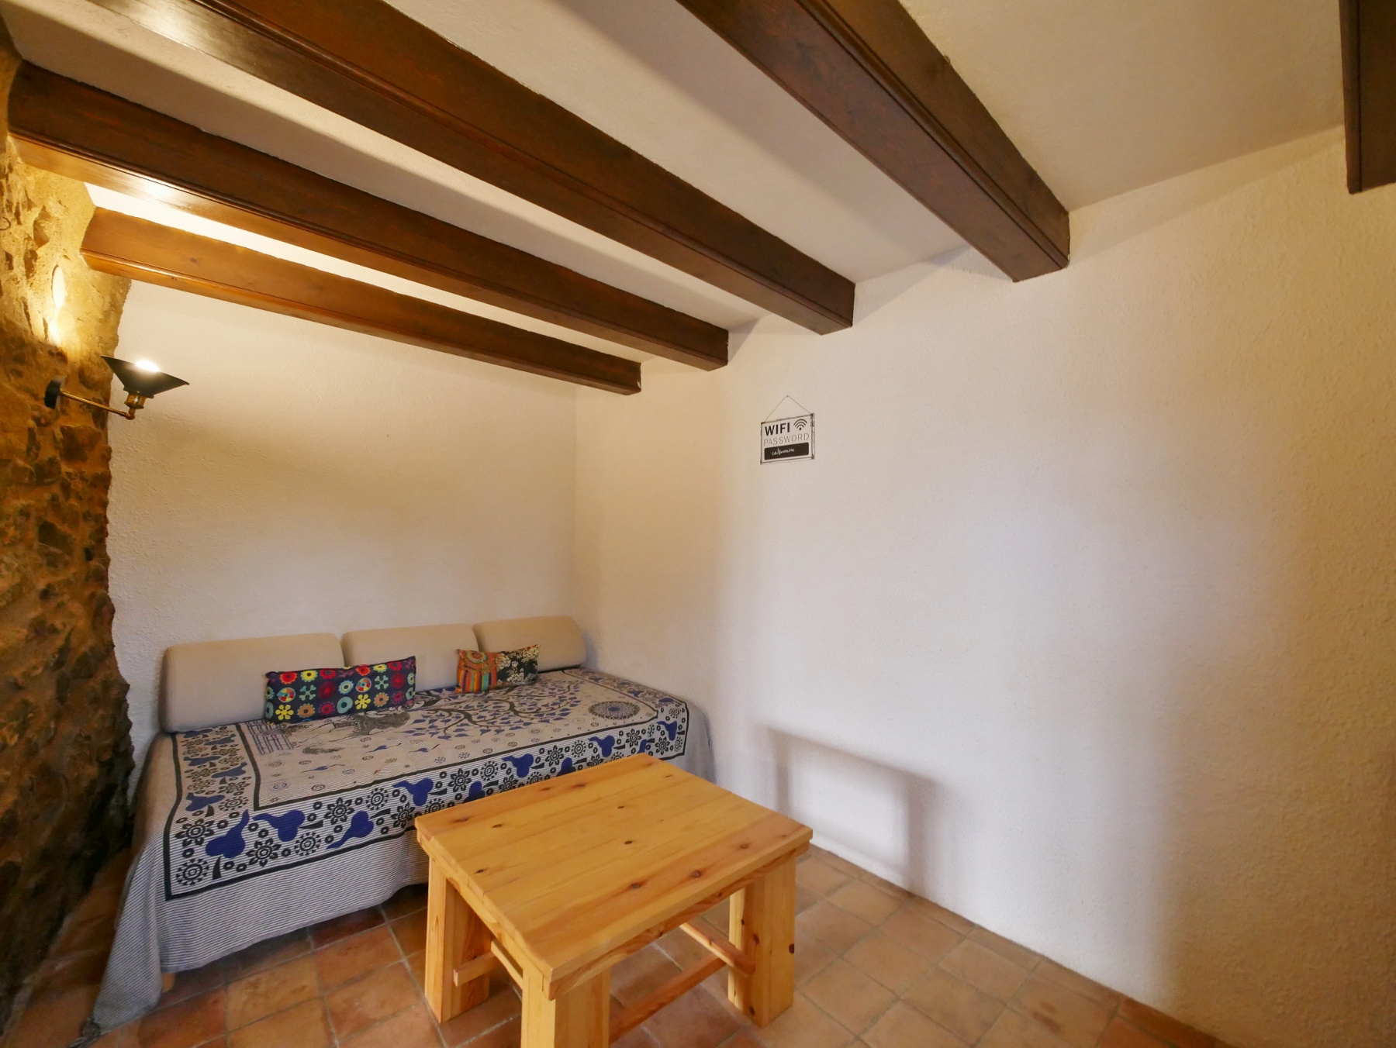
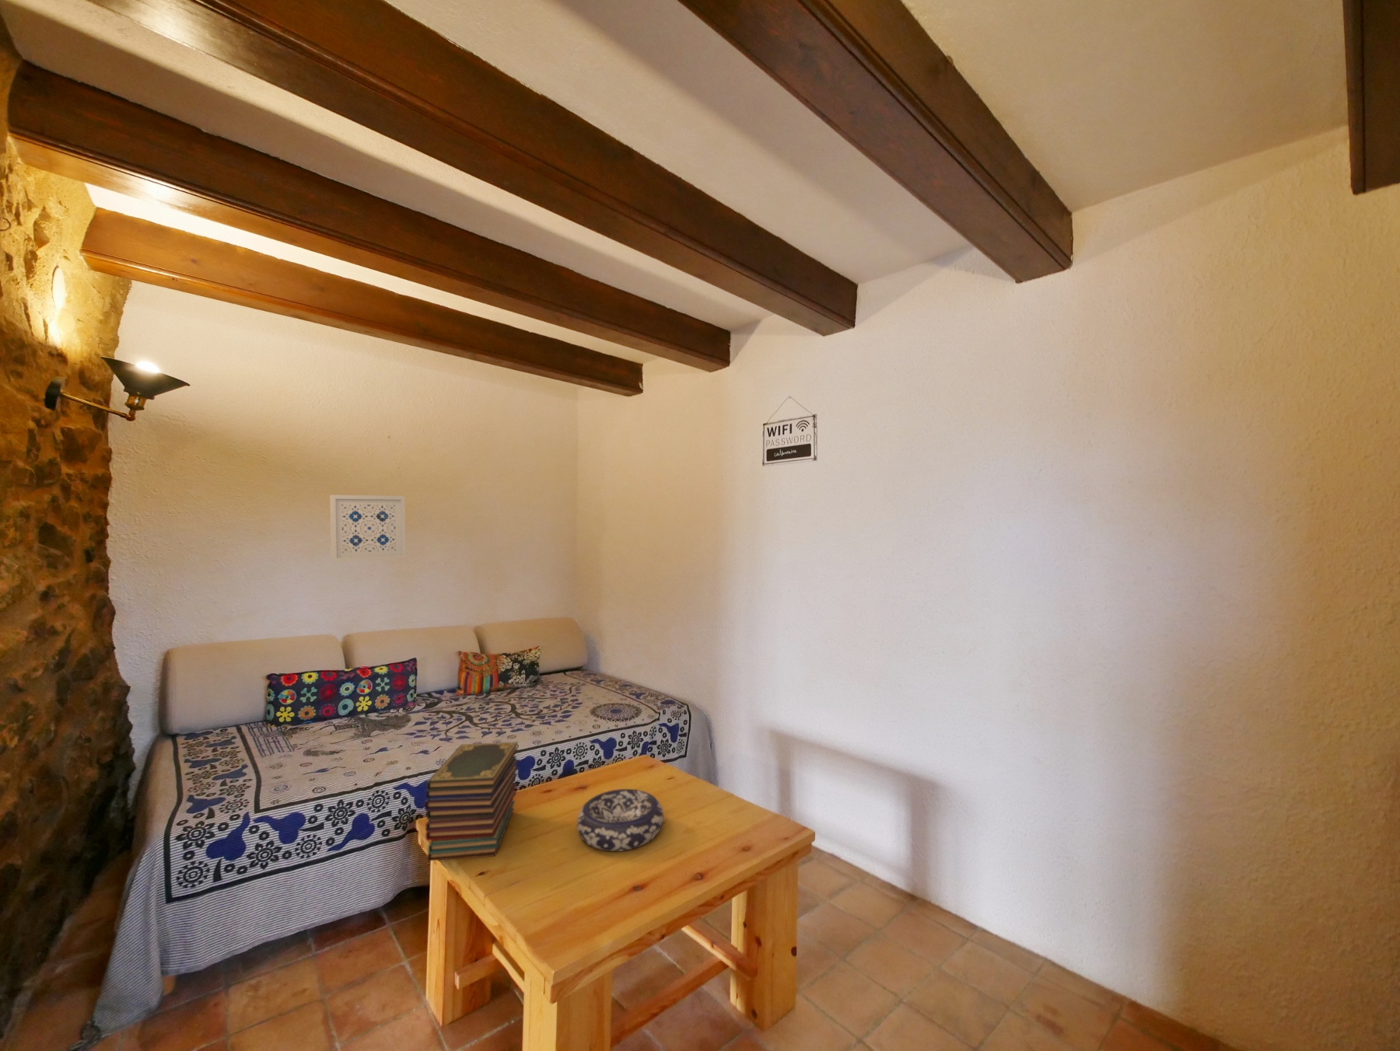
+ wall art (369, 527)
+ decorative bowl (621, 818)
+ book stack (475, 797)
